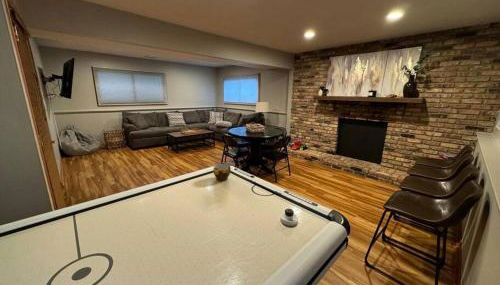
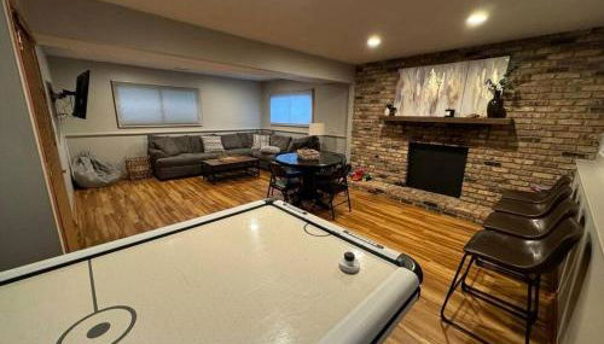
- cup (222, 171)
